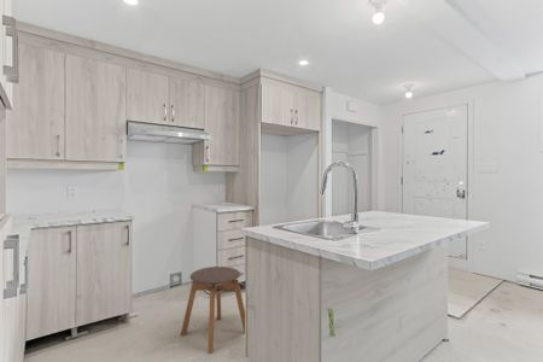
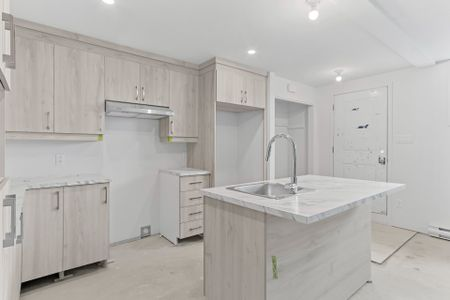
- stool (214, 302)
